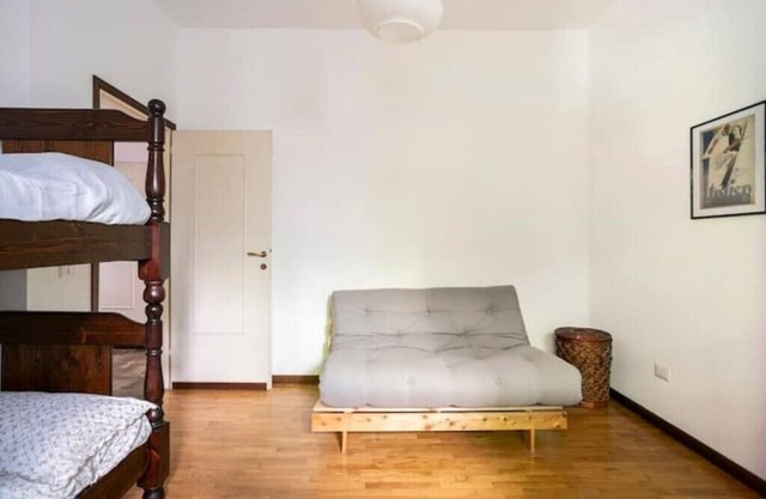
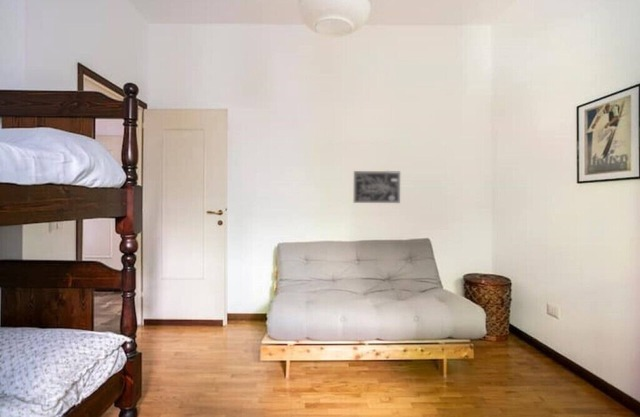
+ wall art (376, 187)
